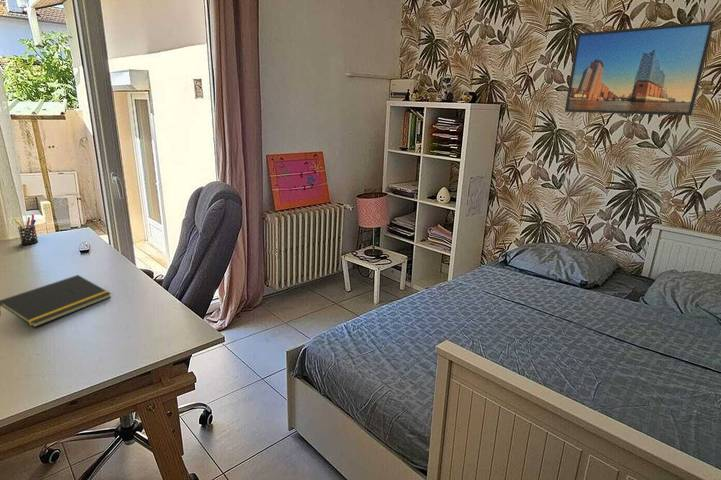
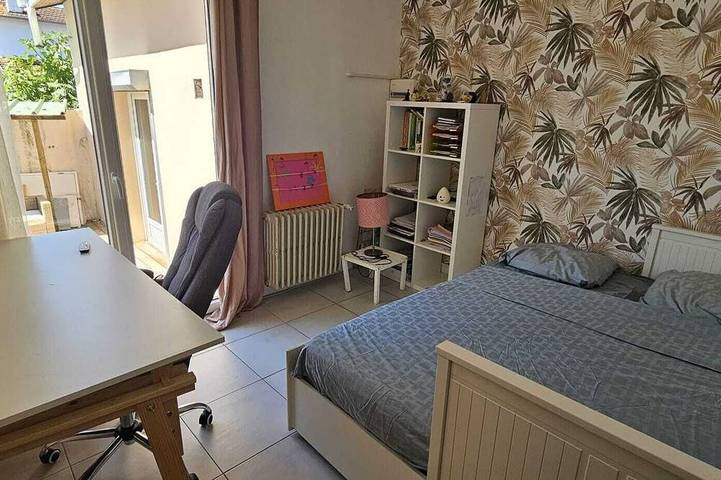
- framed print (630, 71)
- notepad (58, 298)
- pen holder (28, 228)
